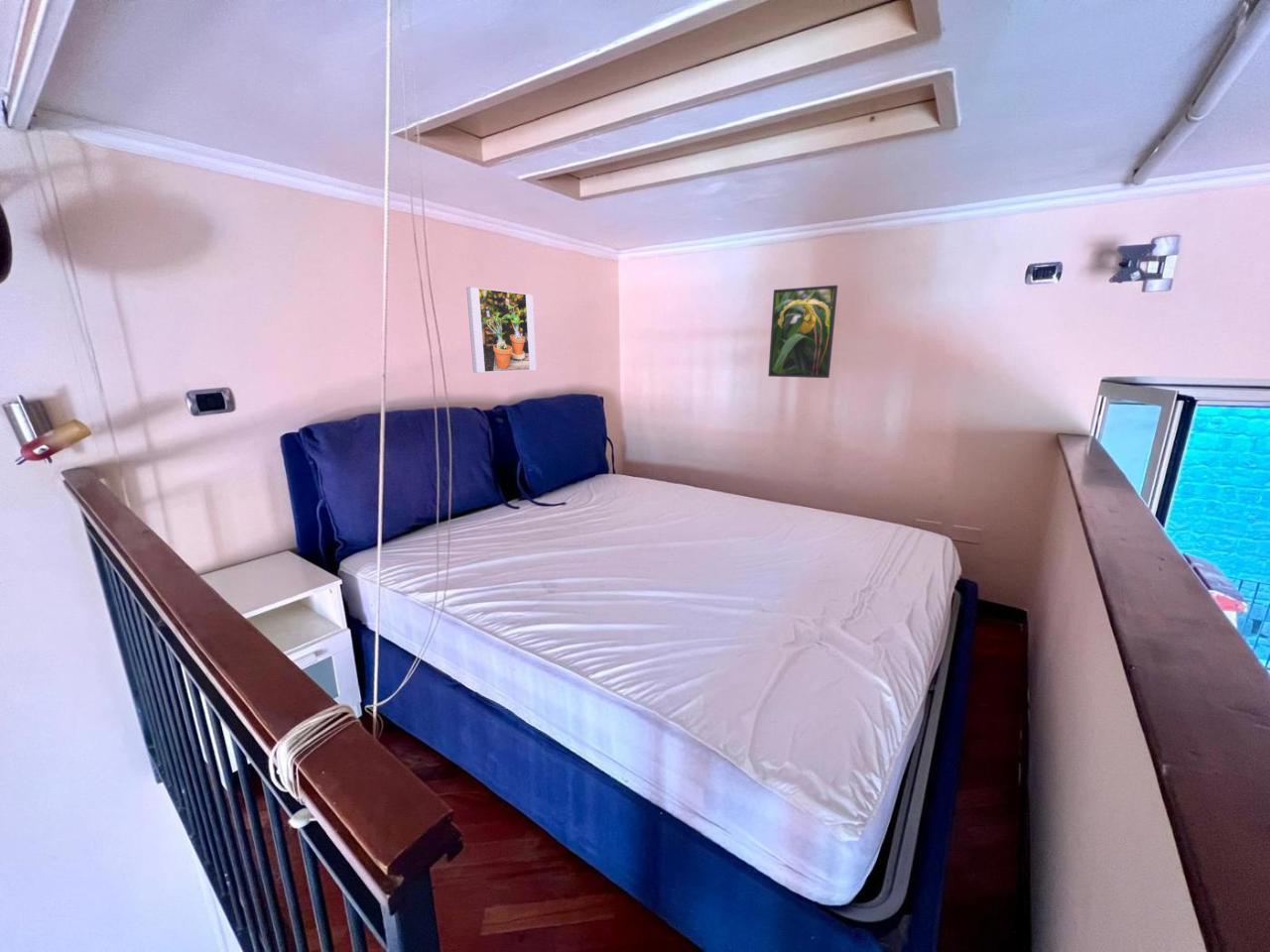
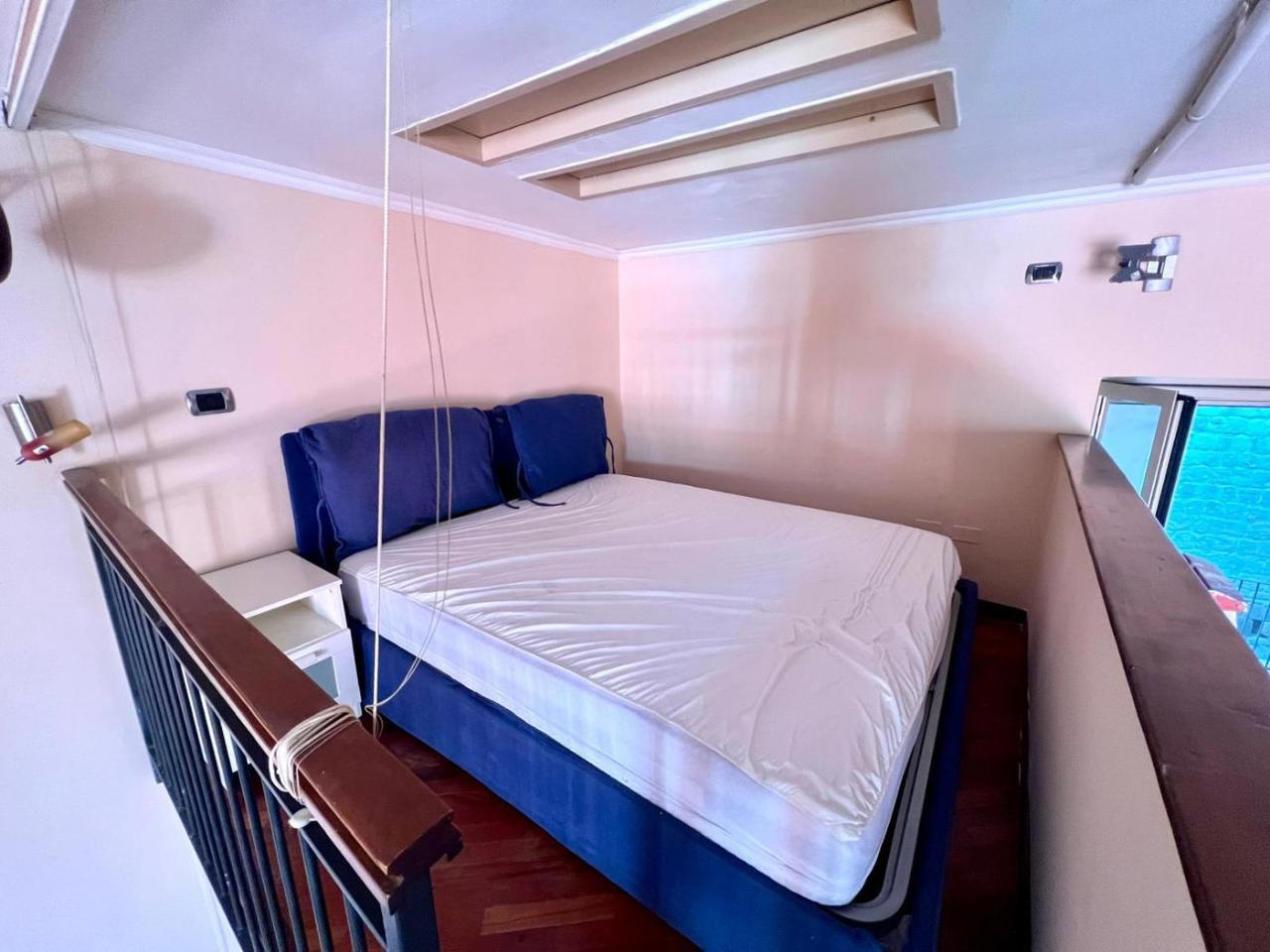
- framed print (504, 331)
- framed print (801, 333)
